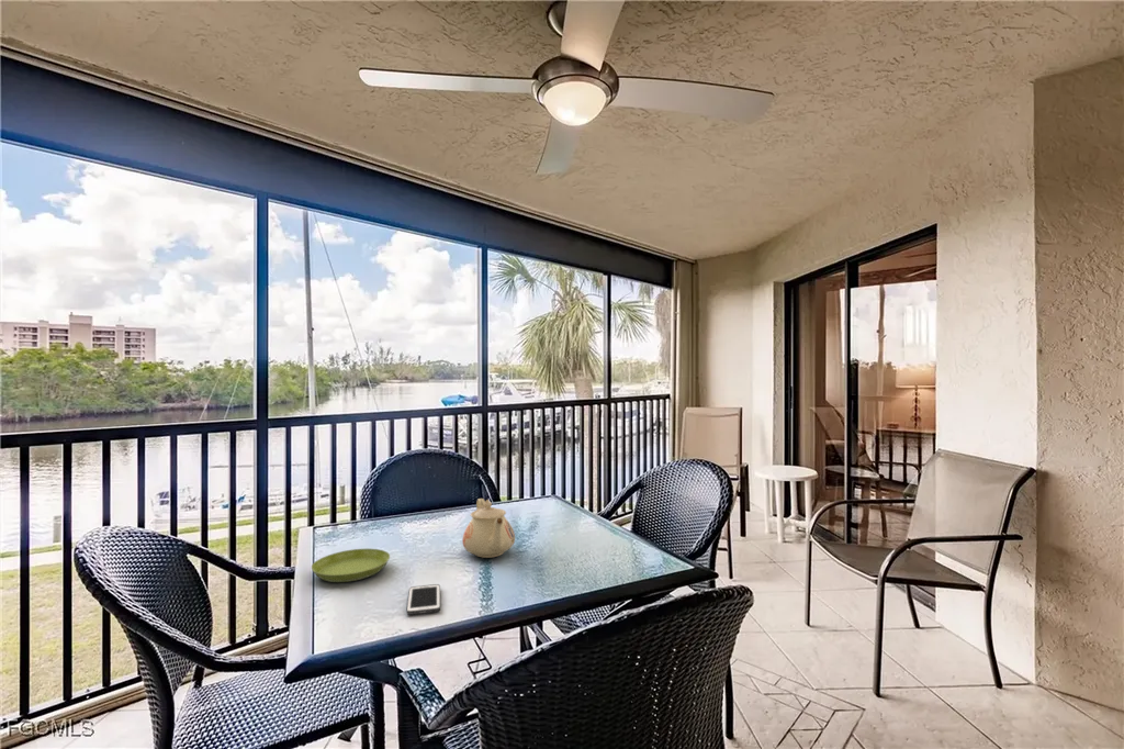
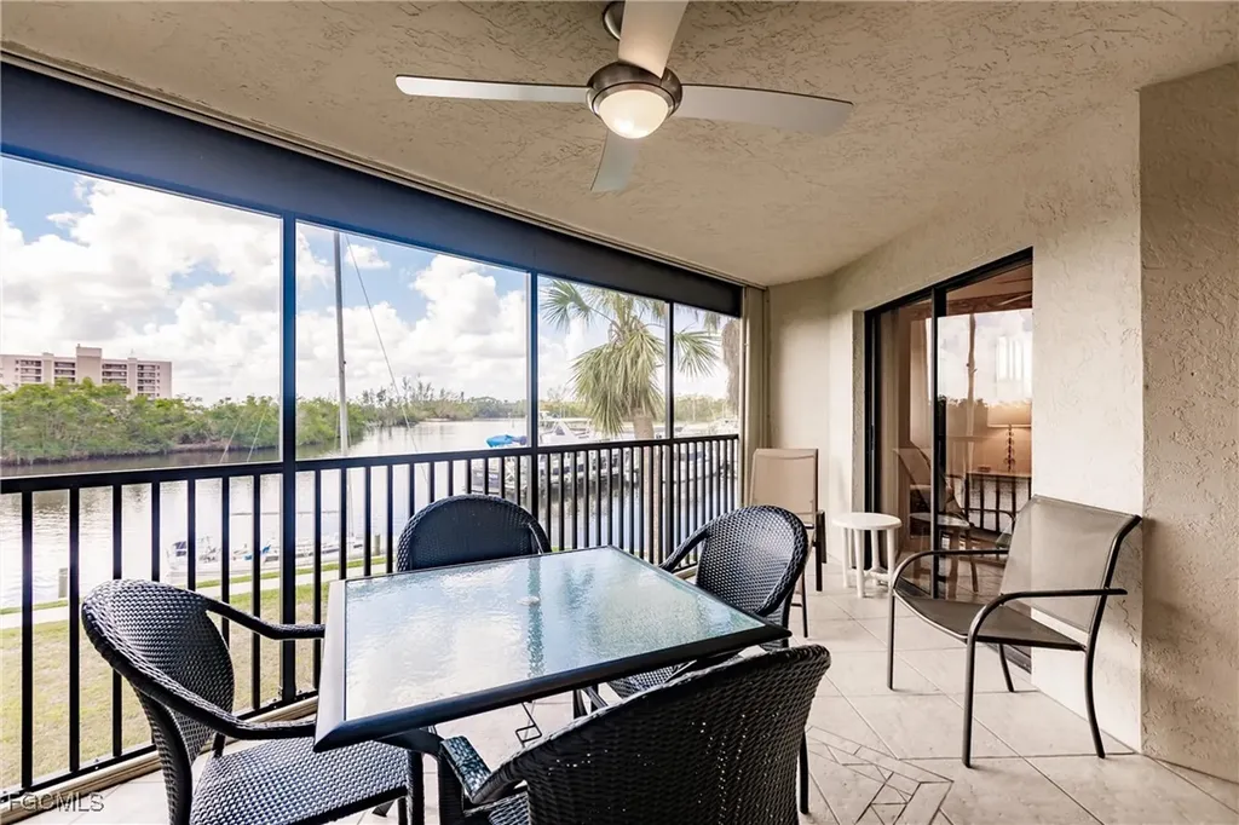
- cell phone (424, 599)
- teapot (488, 526)
- saucer (351, 566)
